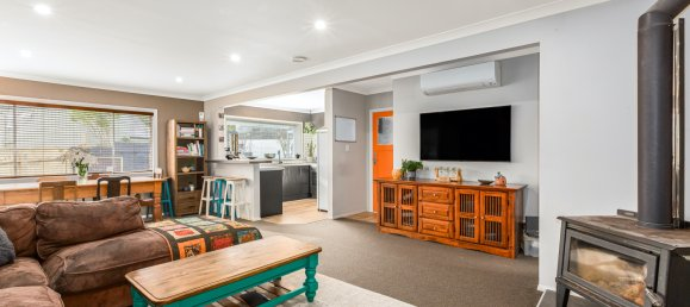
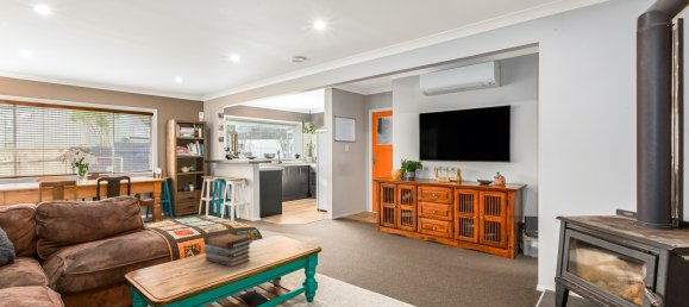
+ book stack (227, 249)
